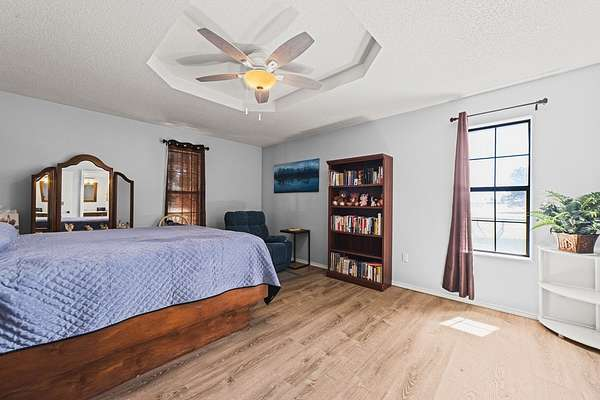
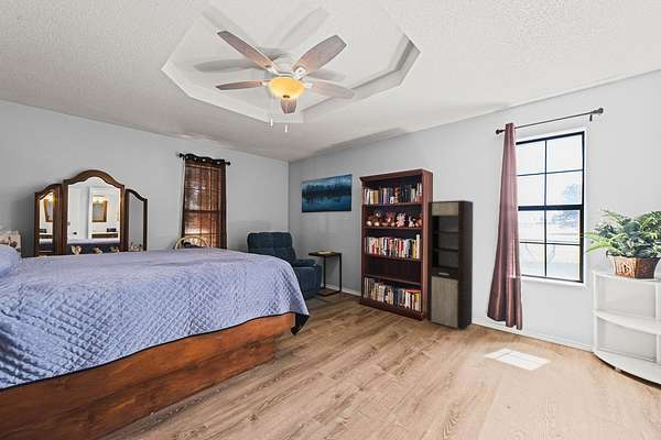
+ cabinet (448, 262)
